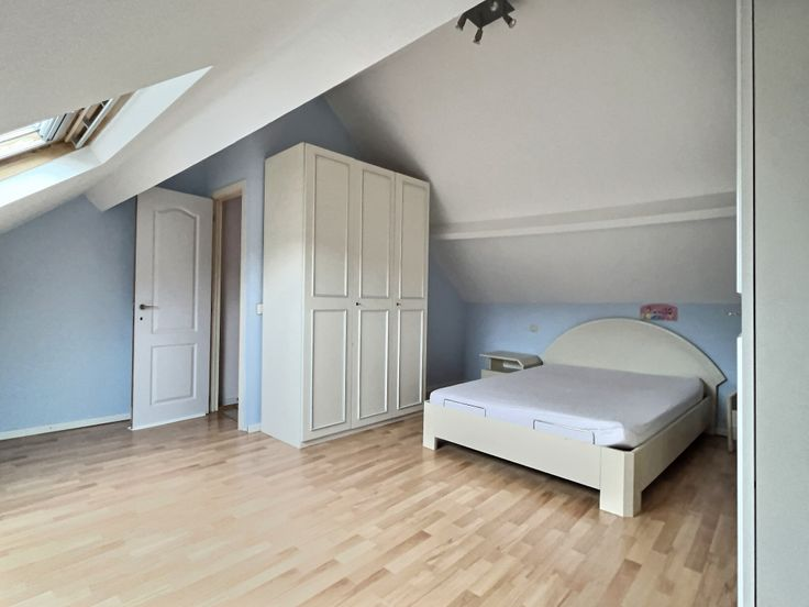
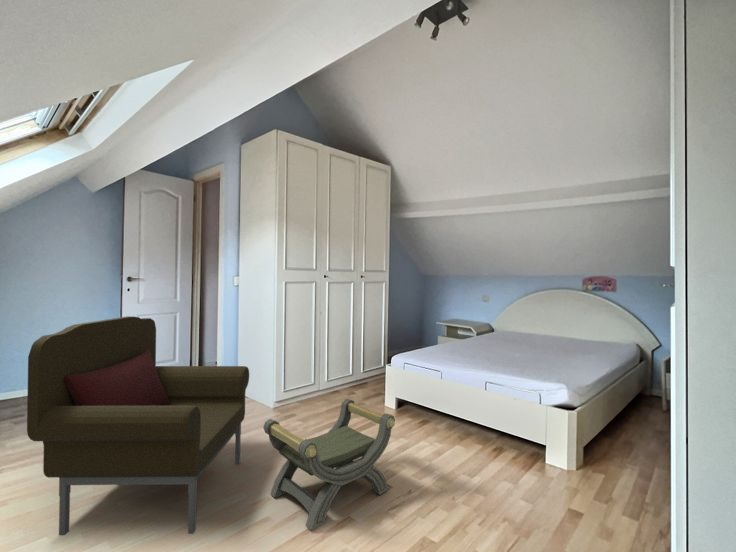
+ stool (330, 455)
+ armchair (163, 405)
